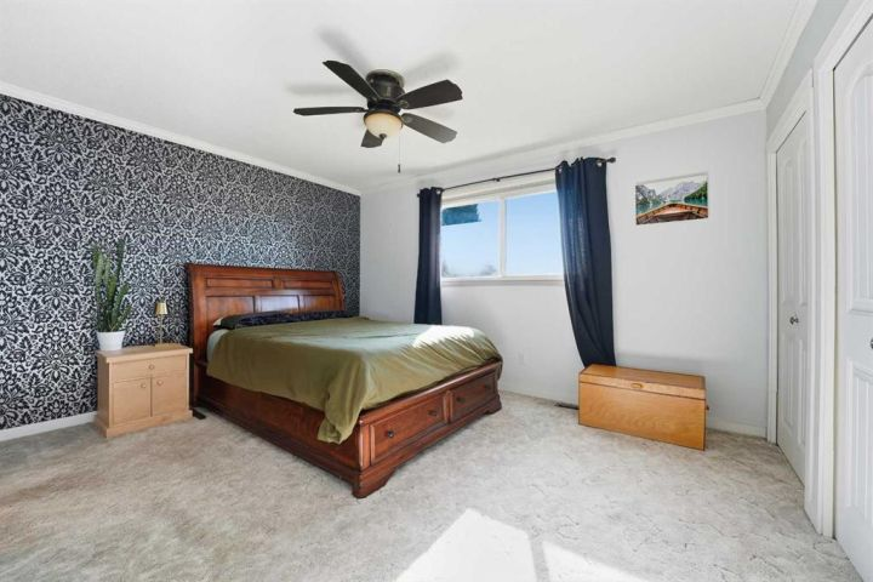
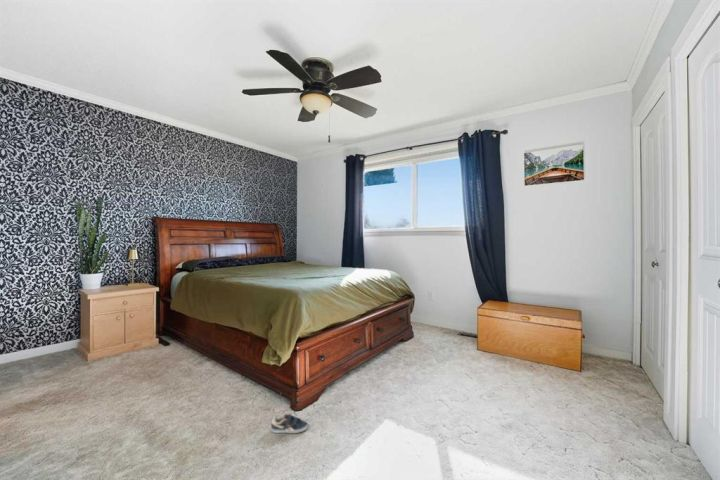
+ sneaker (289, 422)
